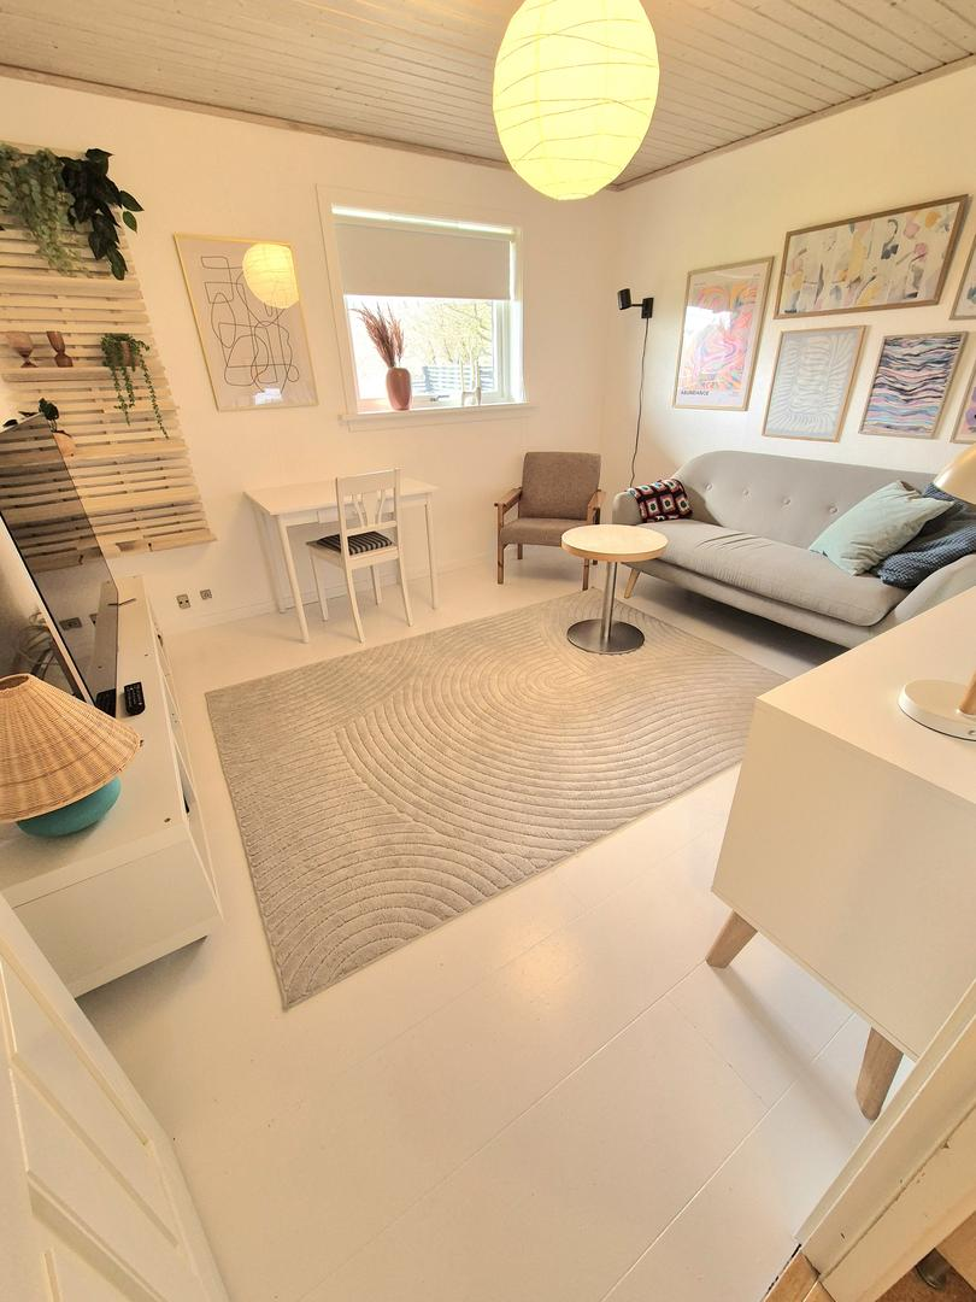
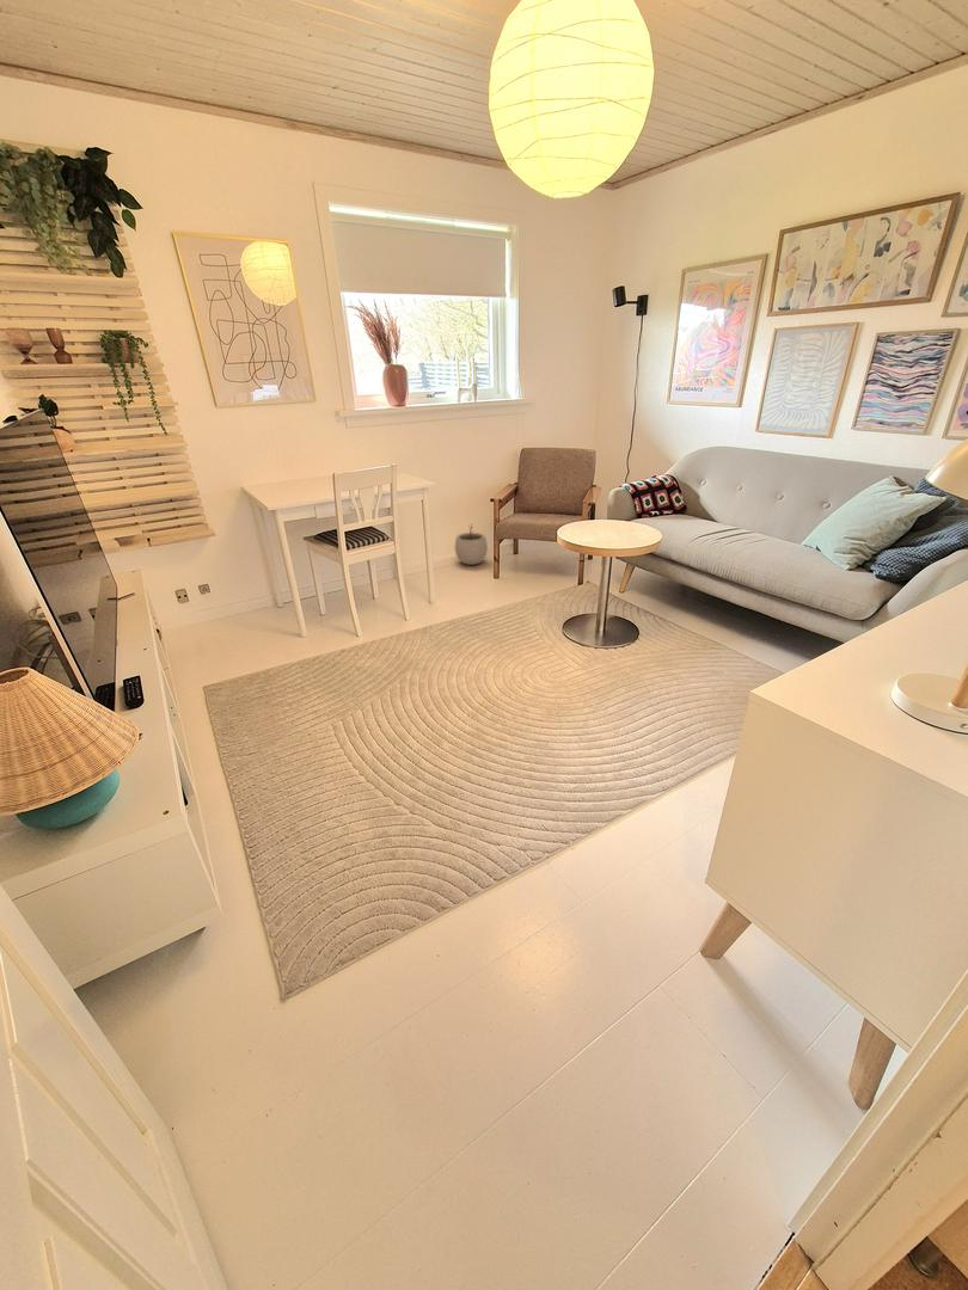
+ plant pot (471, 543)
